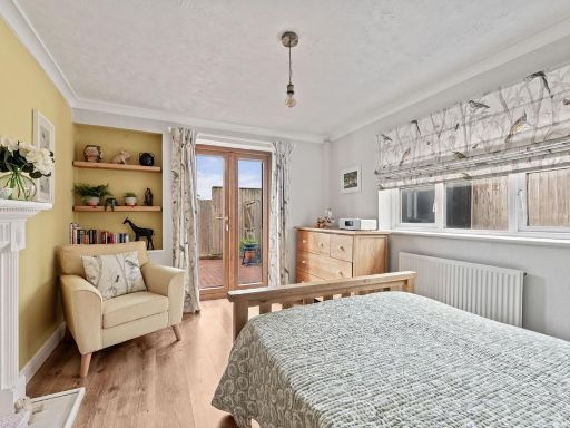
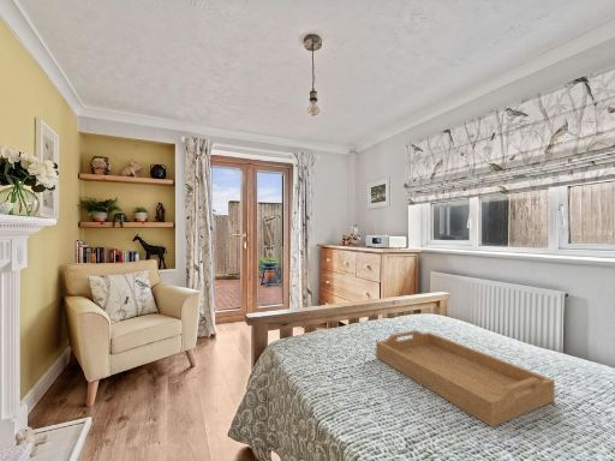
+ serving tray (452, 364)
